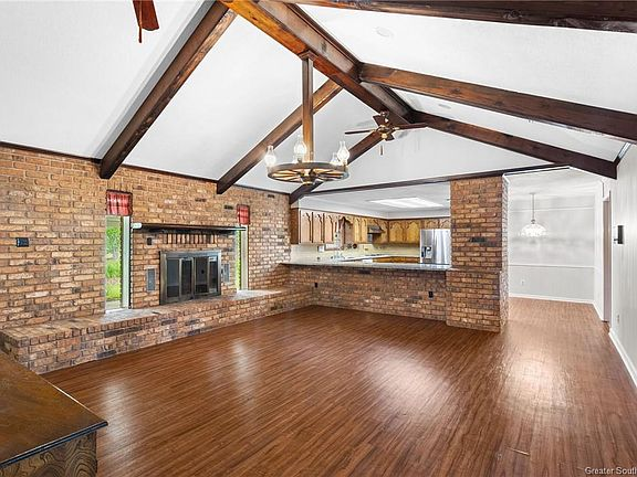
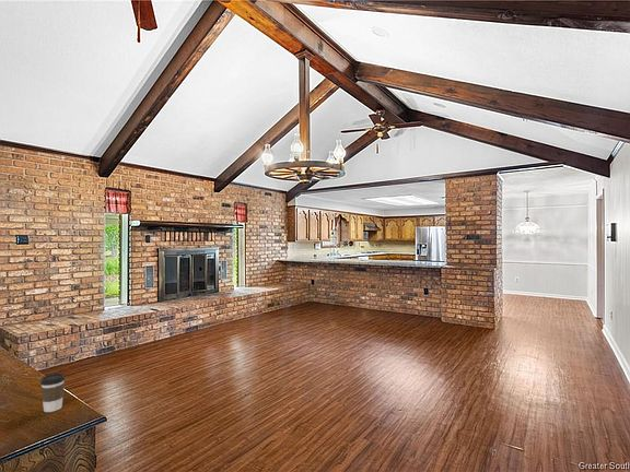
+ coffee cup (52, 392)
